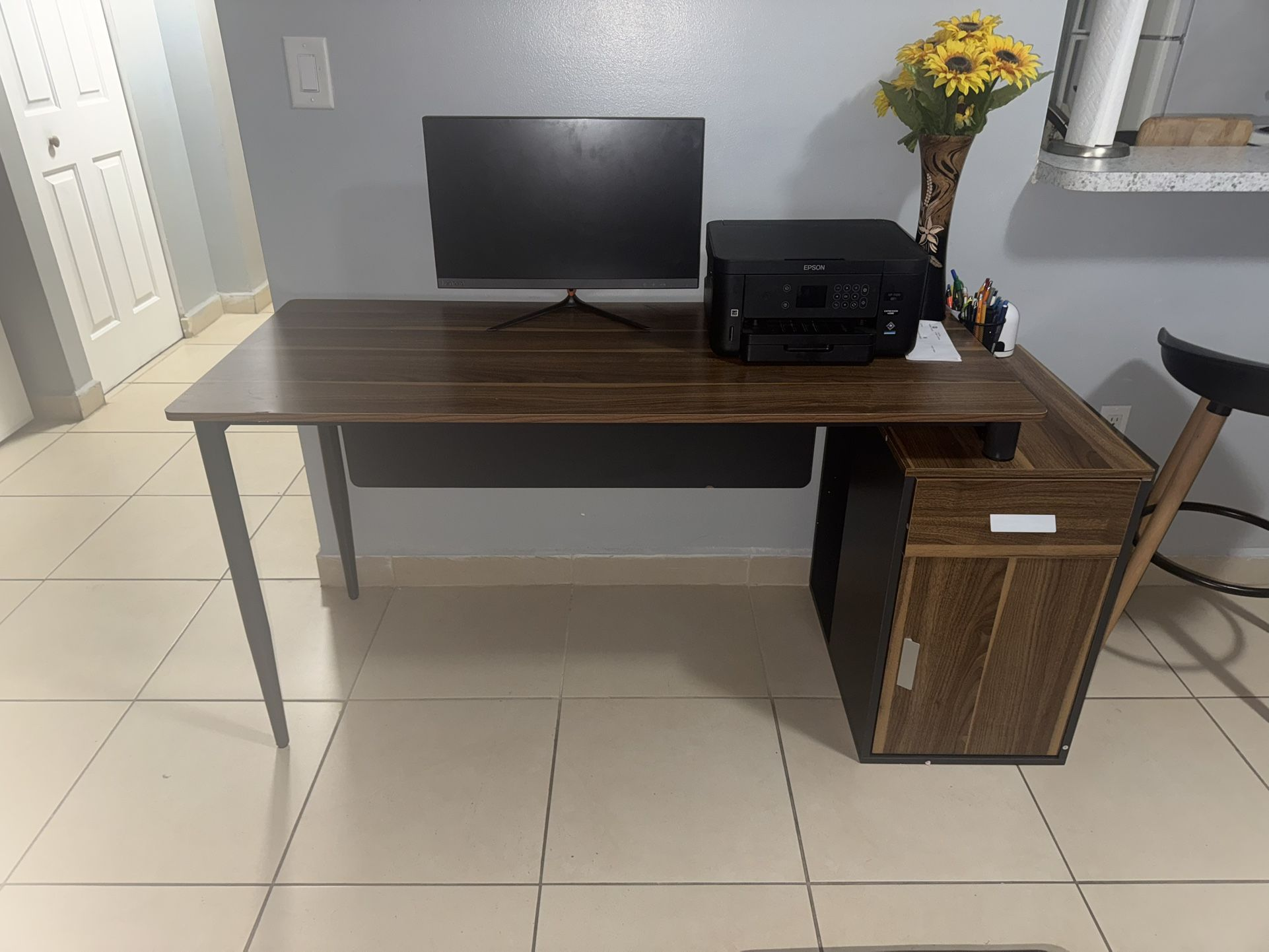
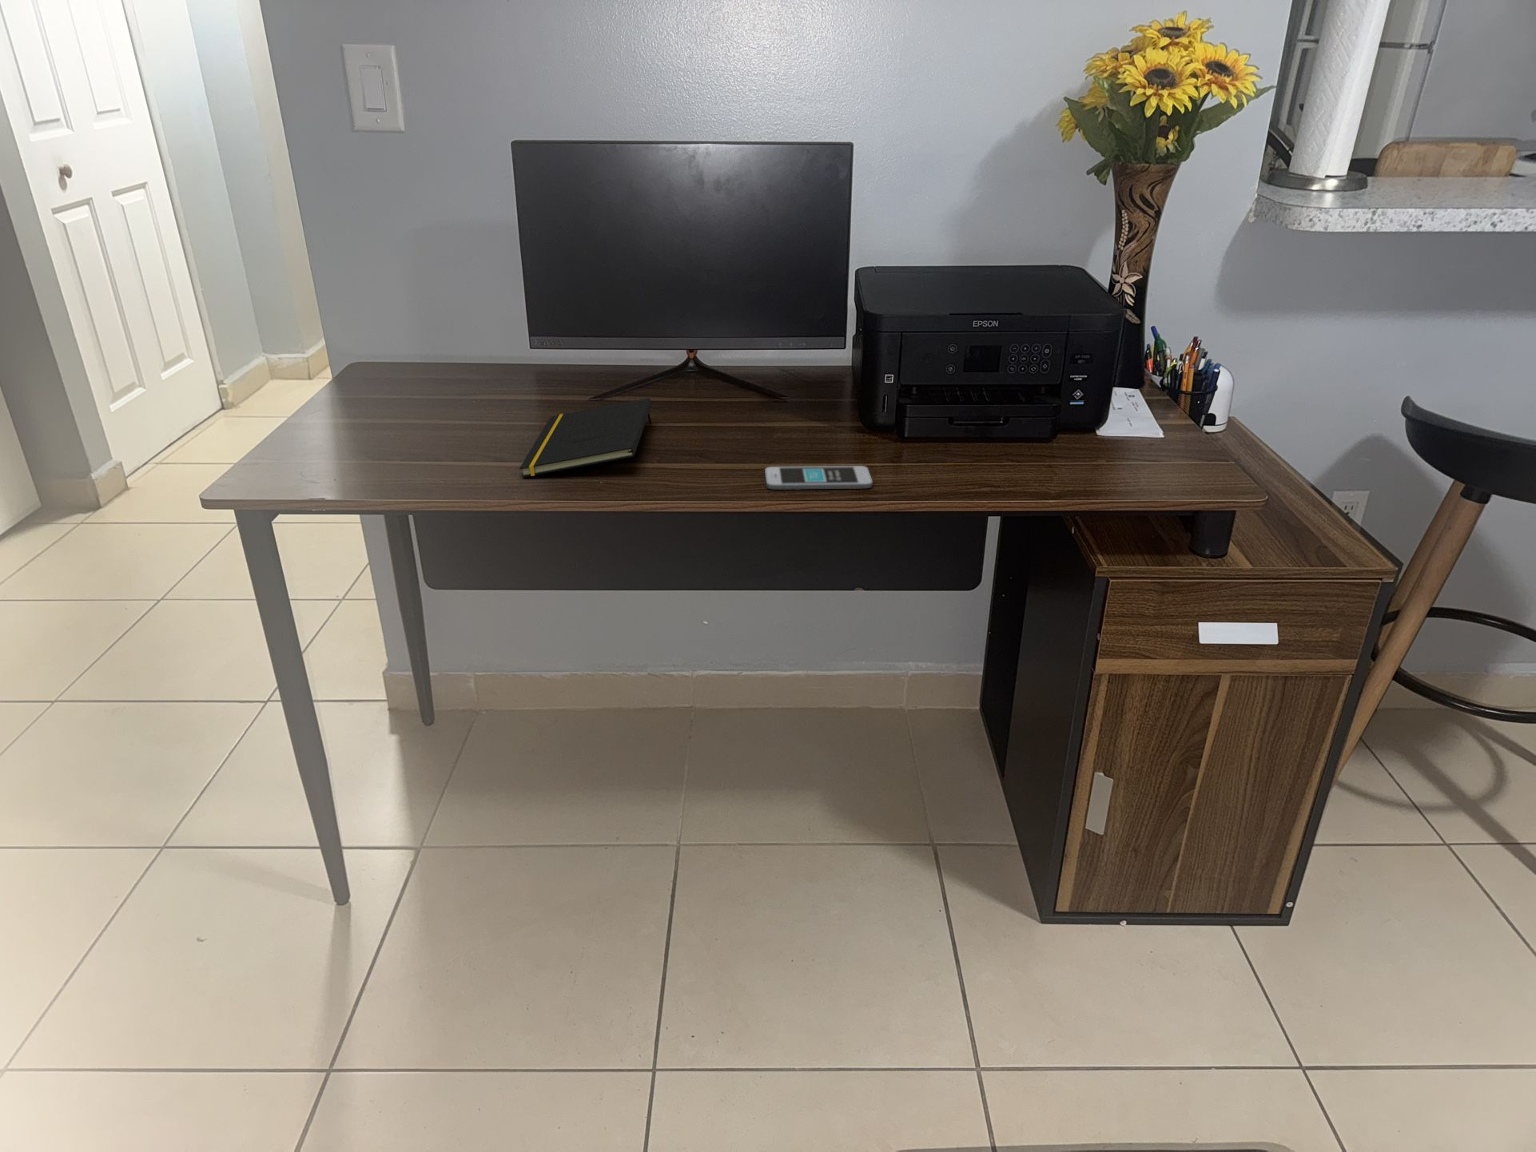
+ smartphone (817, 477)
+ notepad (589, 434)
